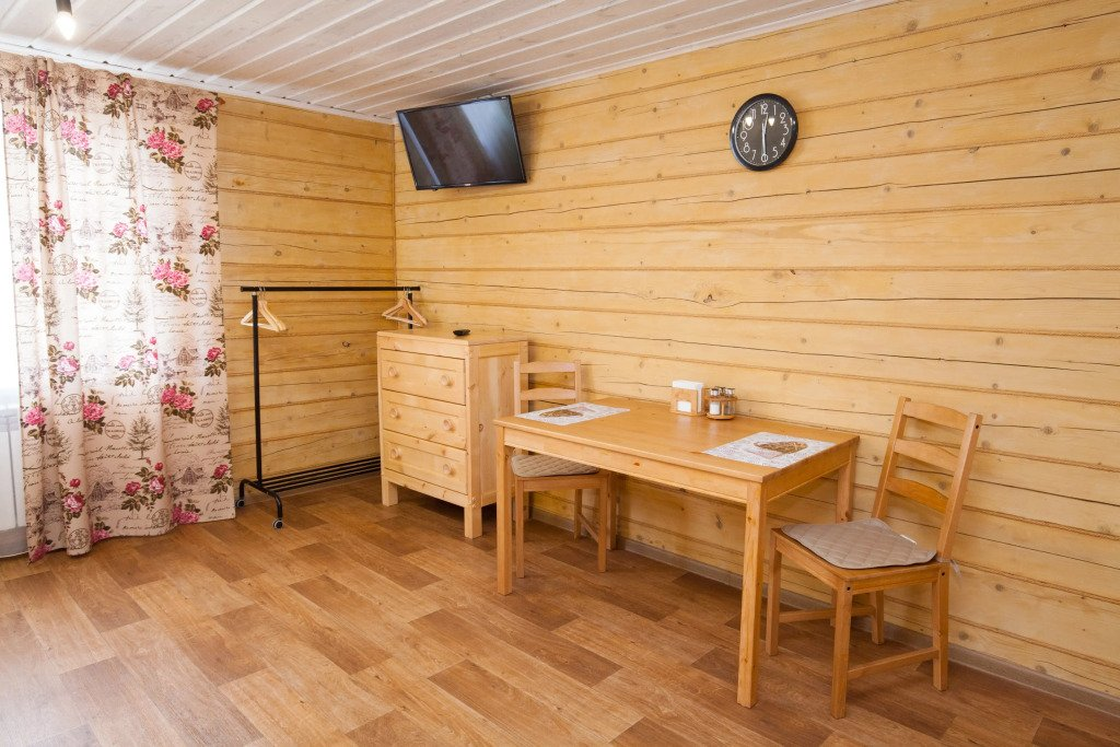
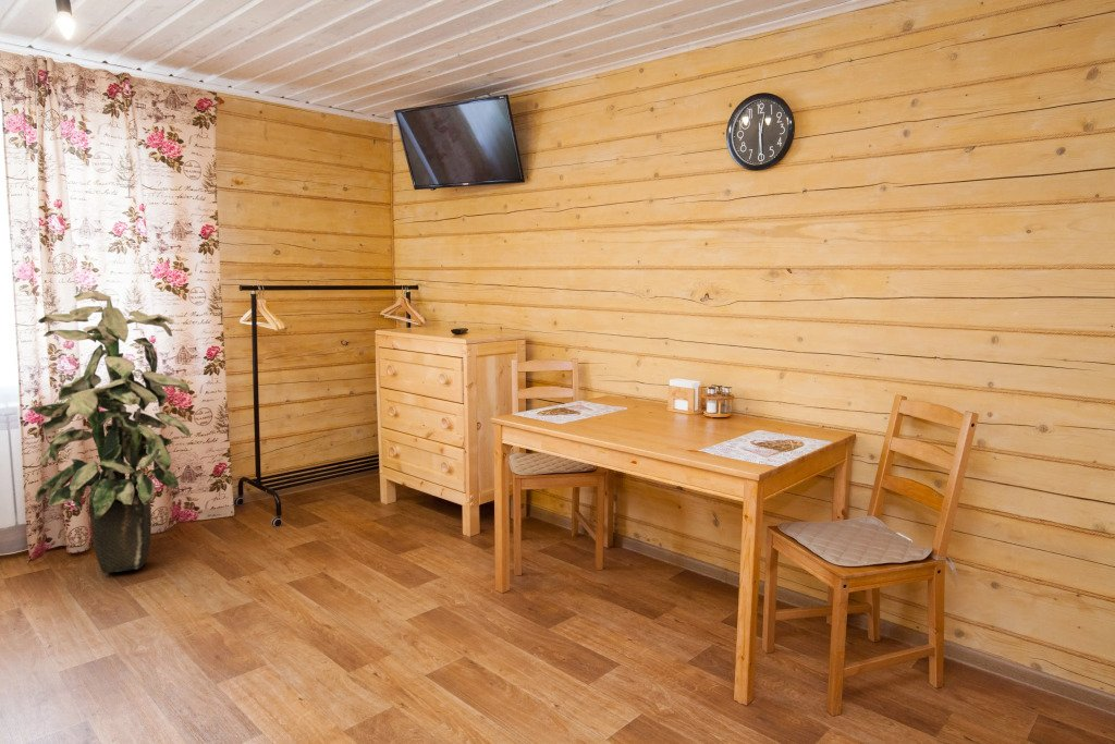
+ indoor plant (109, 431)
